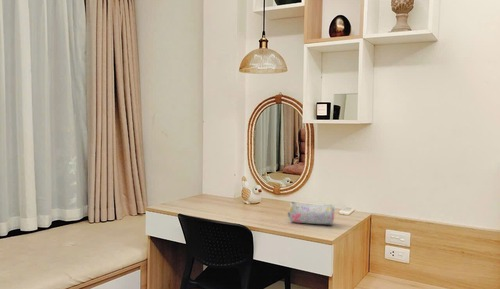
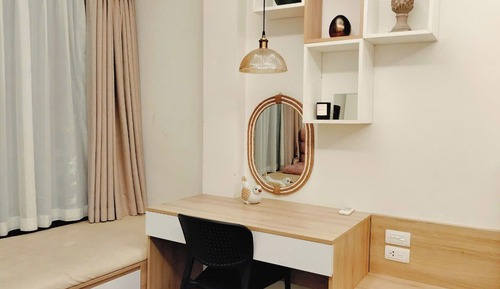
- pencil case (311, 212)
